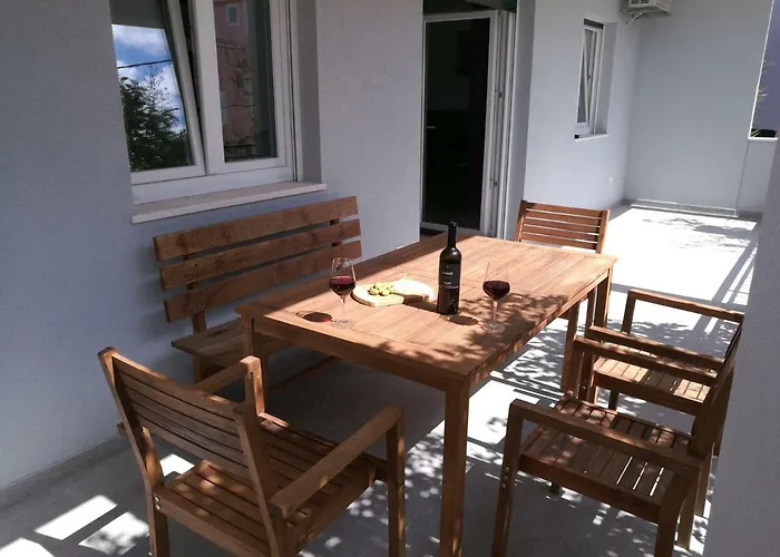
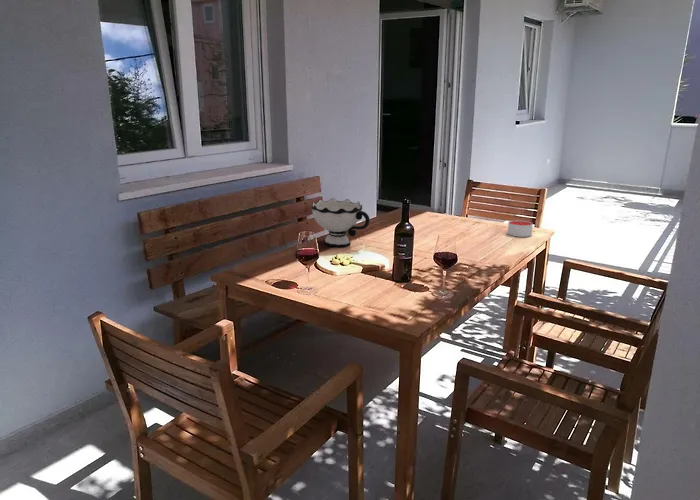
+ bowl (342, 224)
+ candle (520, 228)
